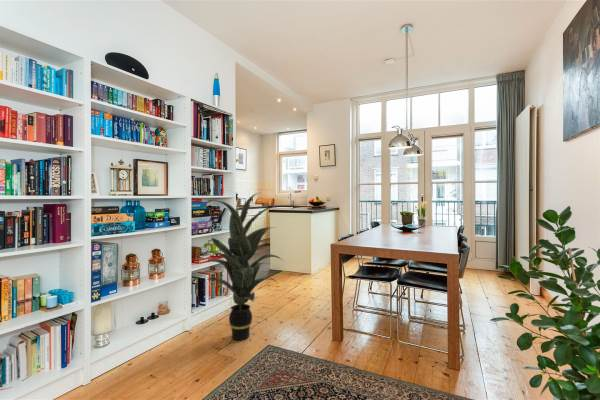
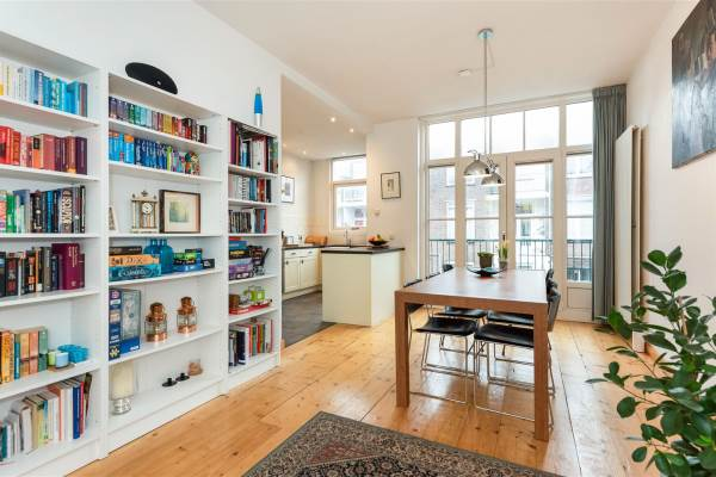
- indoor plant (246, 264)
